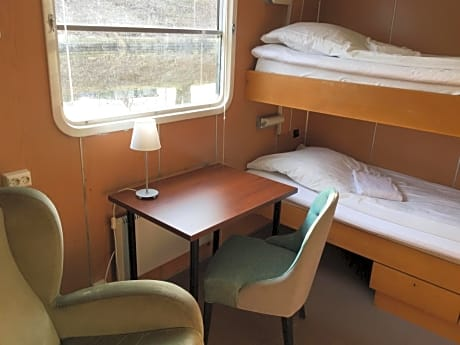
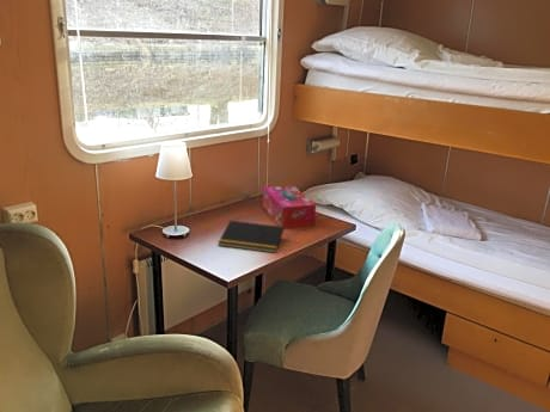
+ notepad (251, 235)
+ tissue box (287, 205)
